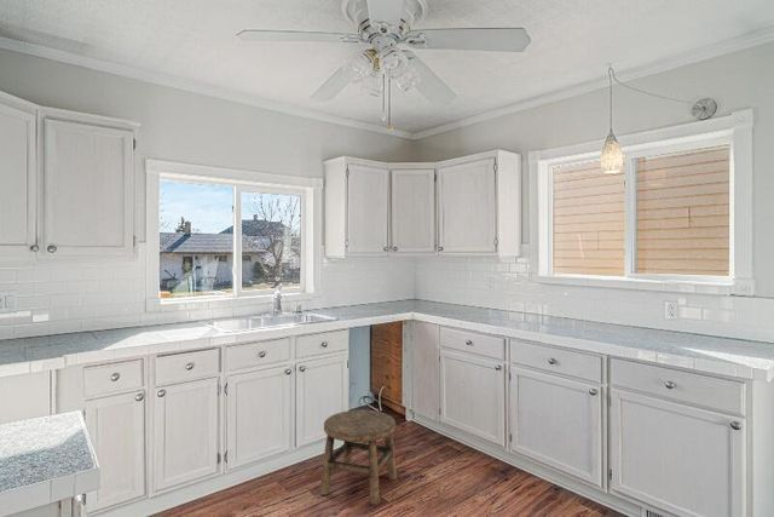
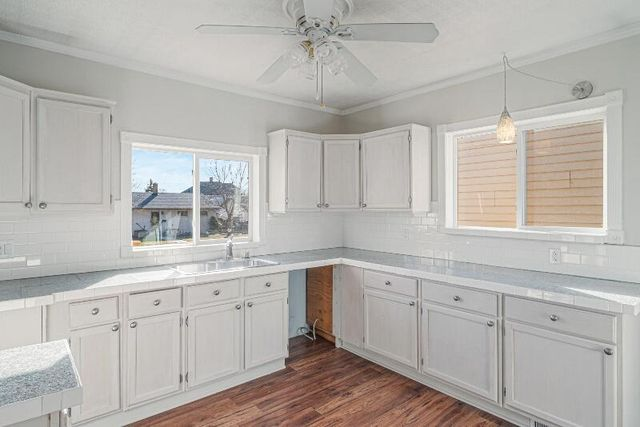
- stool (359, 449)
